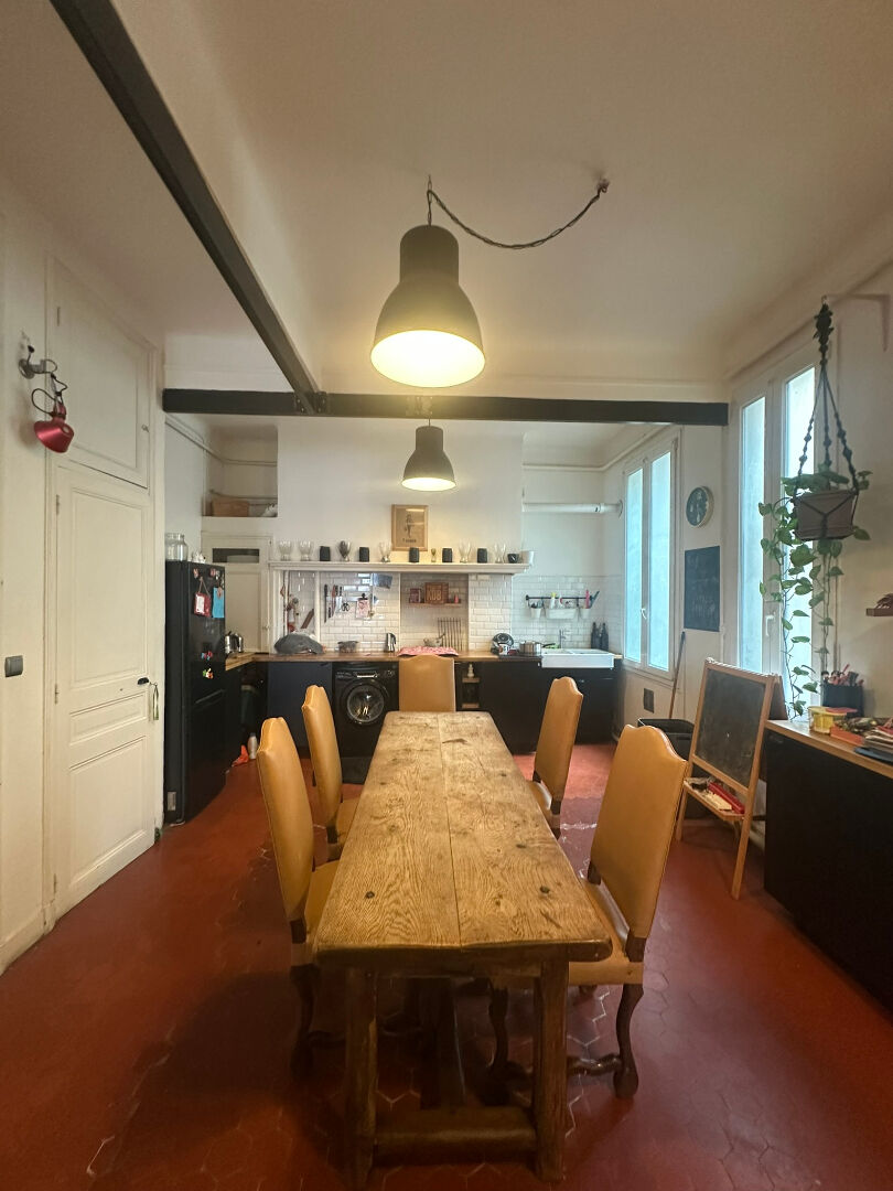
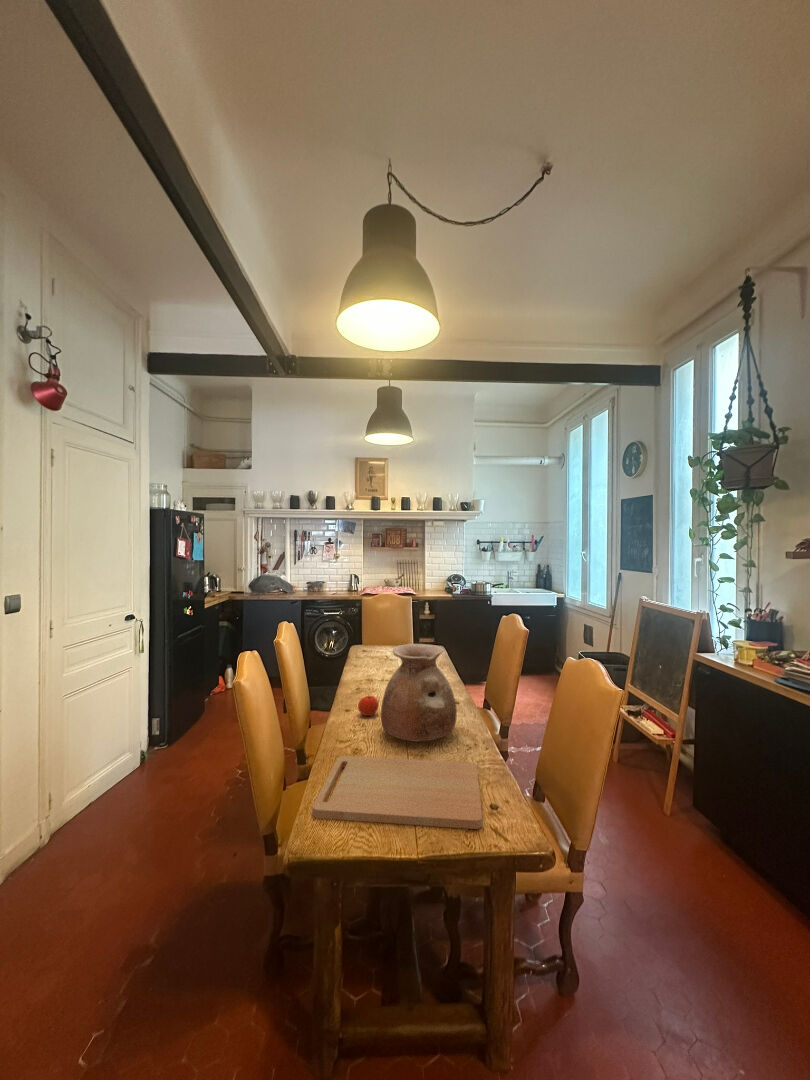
+ cutting board (401, 787)
+ apple (368, 704)
+ vase (418, 691)
